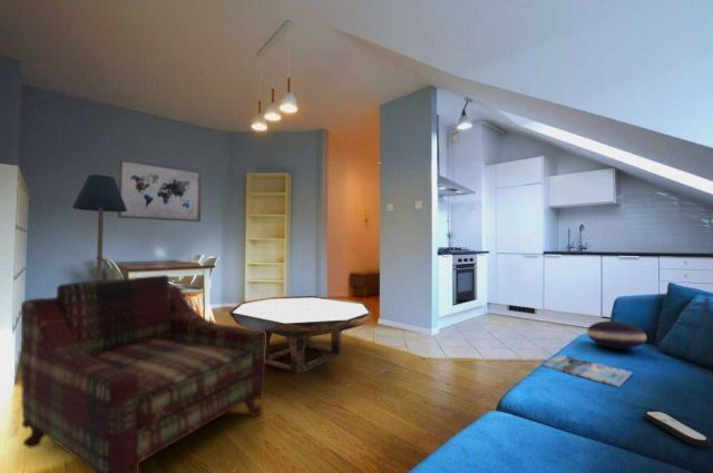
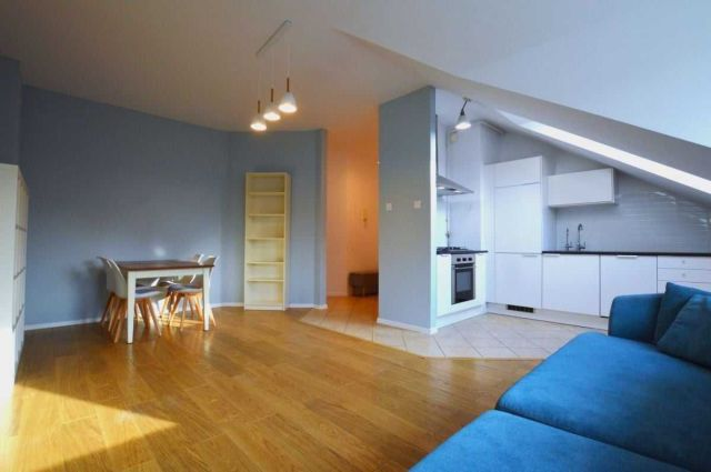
- magazine (585, 368)
- remote control (675, 426)
- cushion (615, 334)
- coffee table (301, 332)
- armchair (149, 354)
- floor lamp (99, 264)
- wall art (163, 193)
